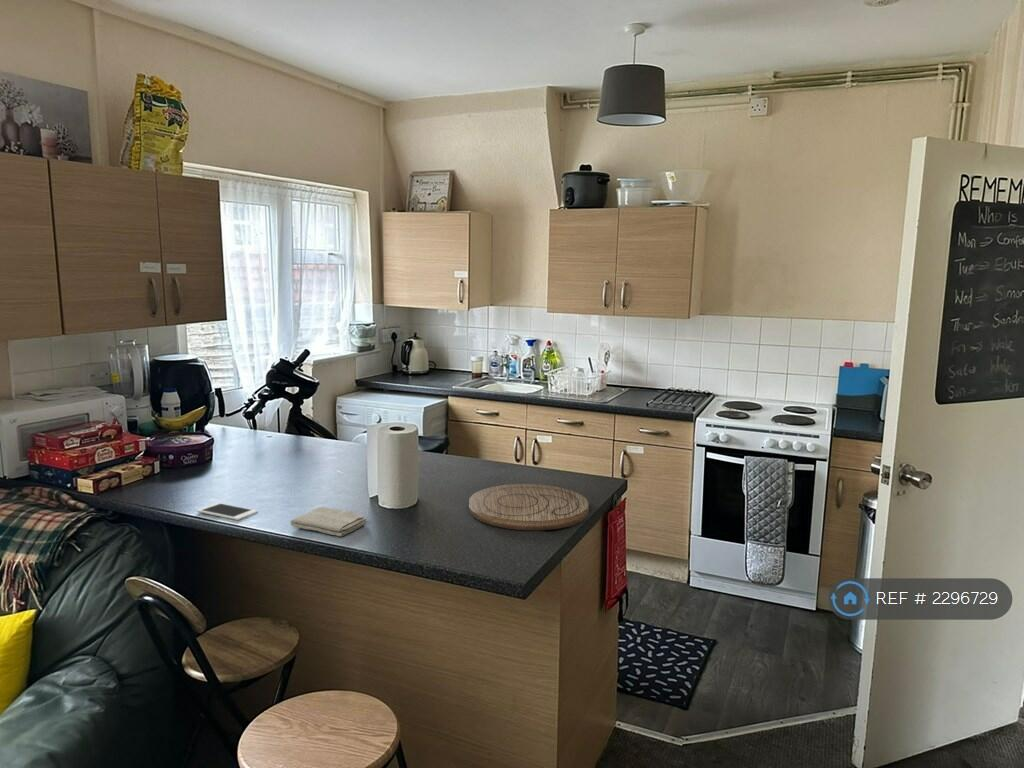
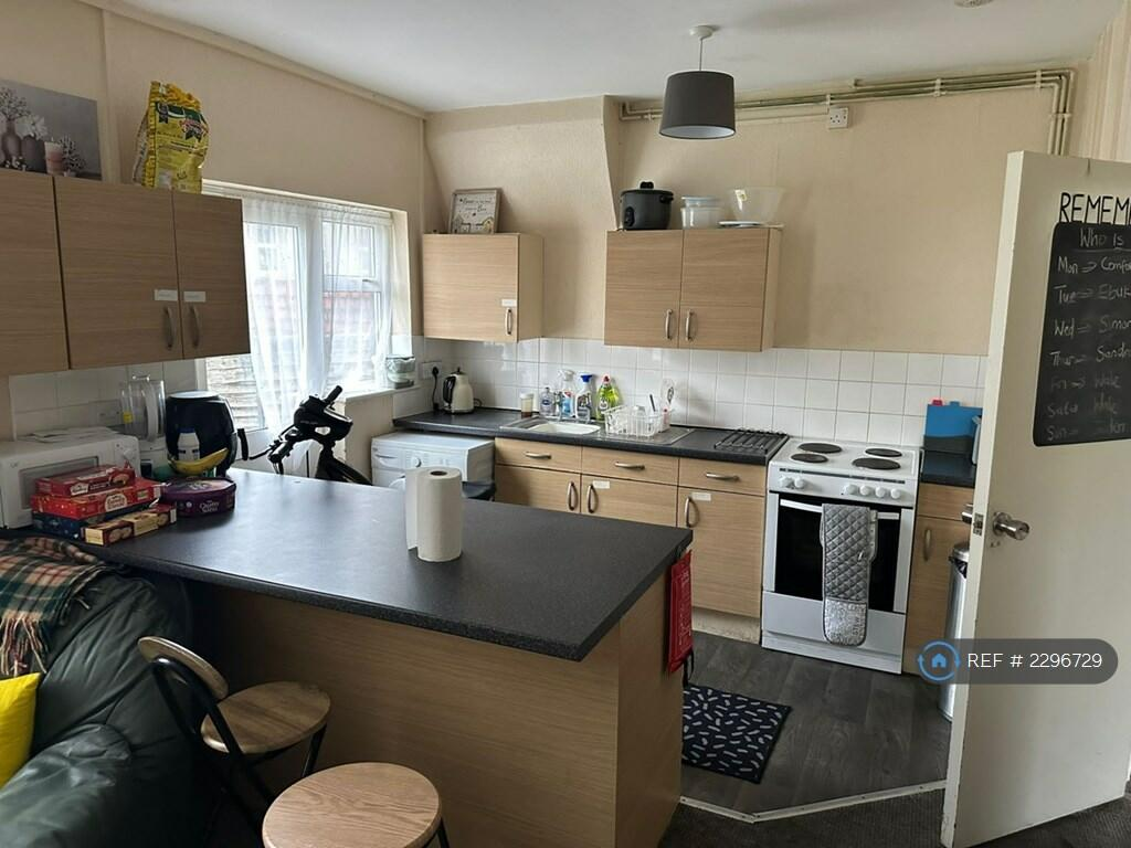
- cell phone (227, 511)
- cutting board (528, 505)
- washcloth (329, 520)
